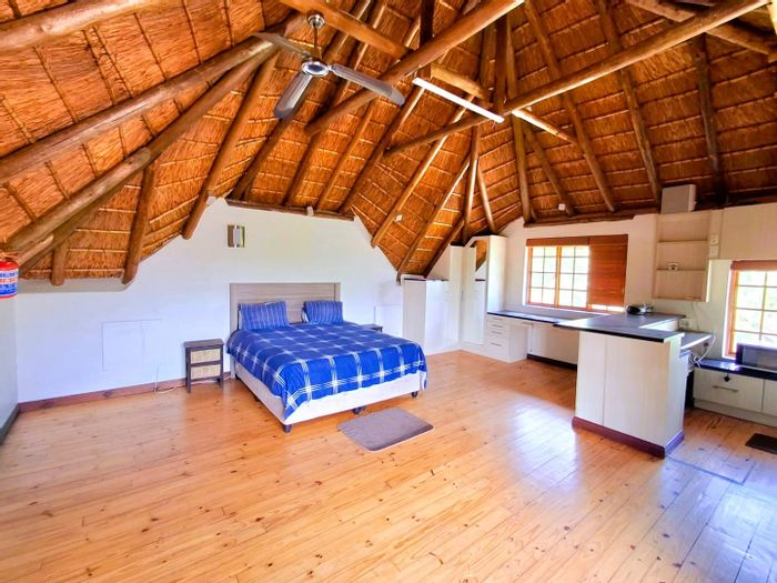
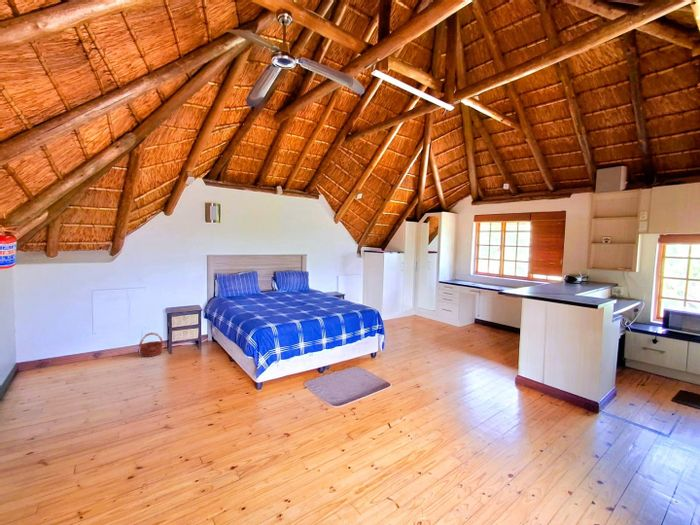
+ basket (151, 343)
